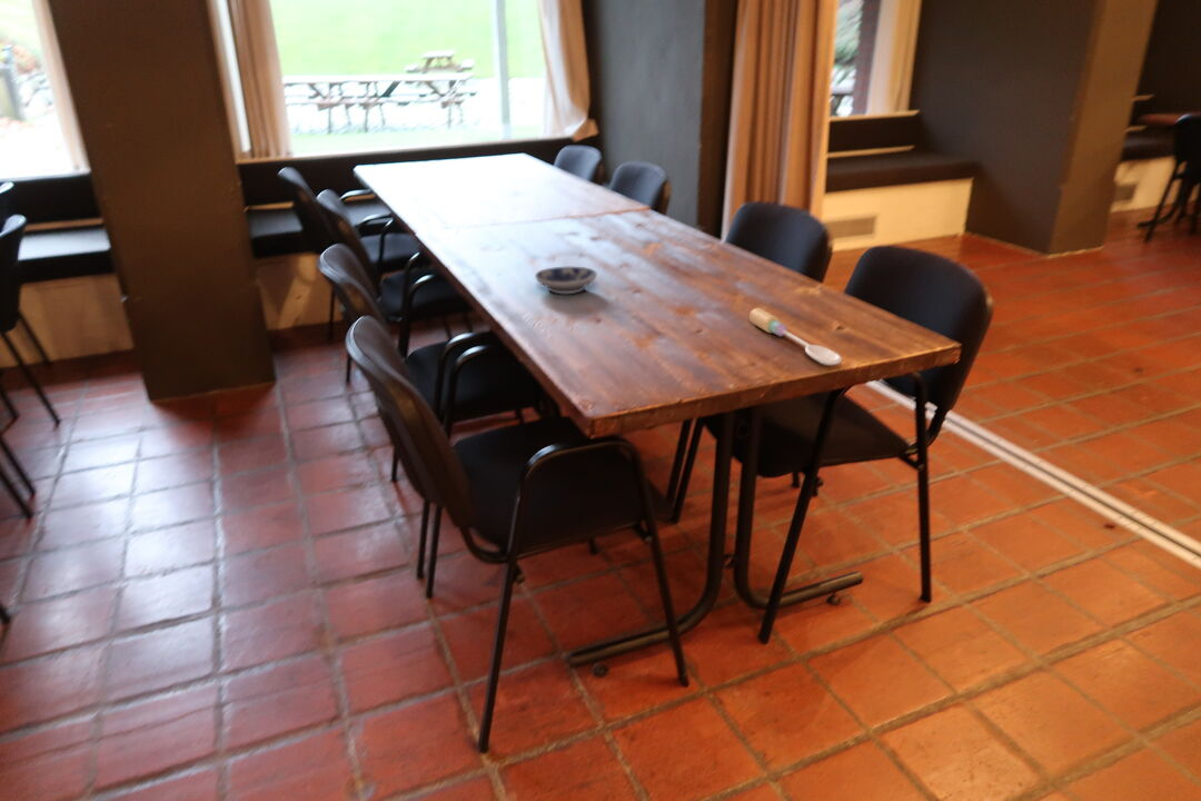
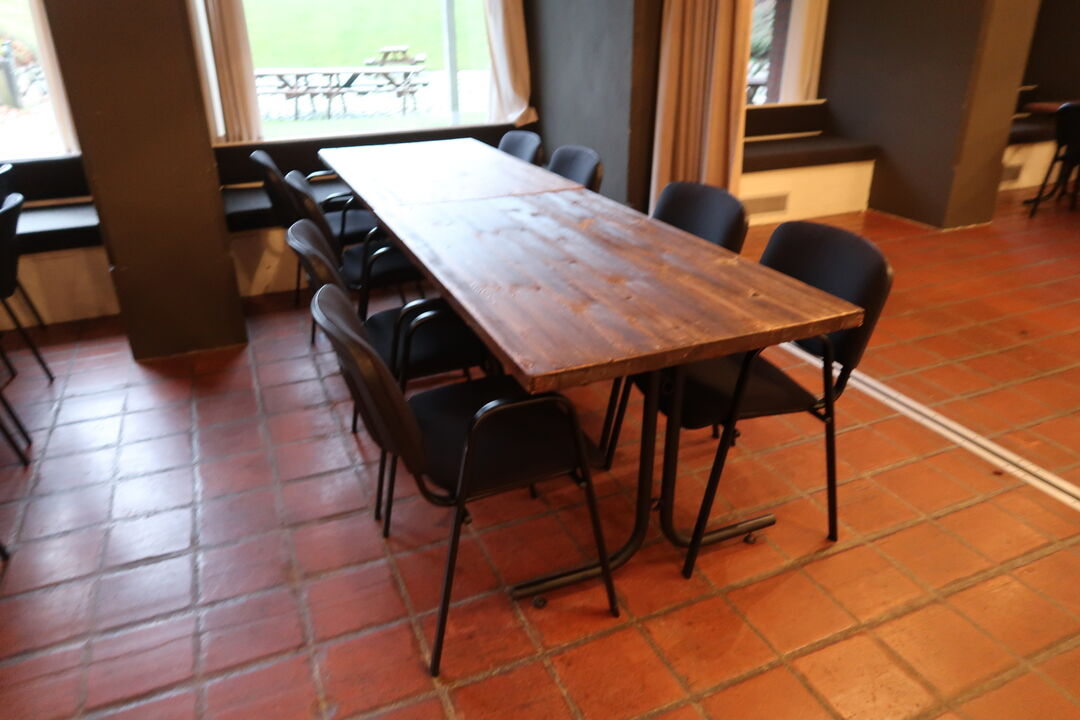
- spoon (792, 336)
- bowl (566, 280)
